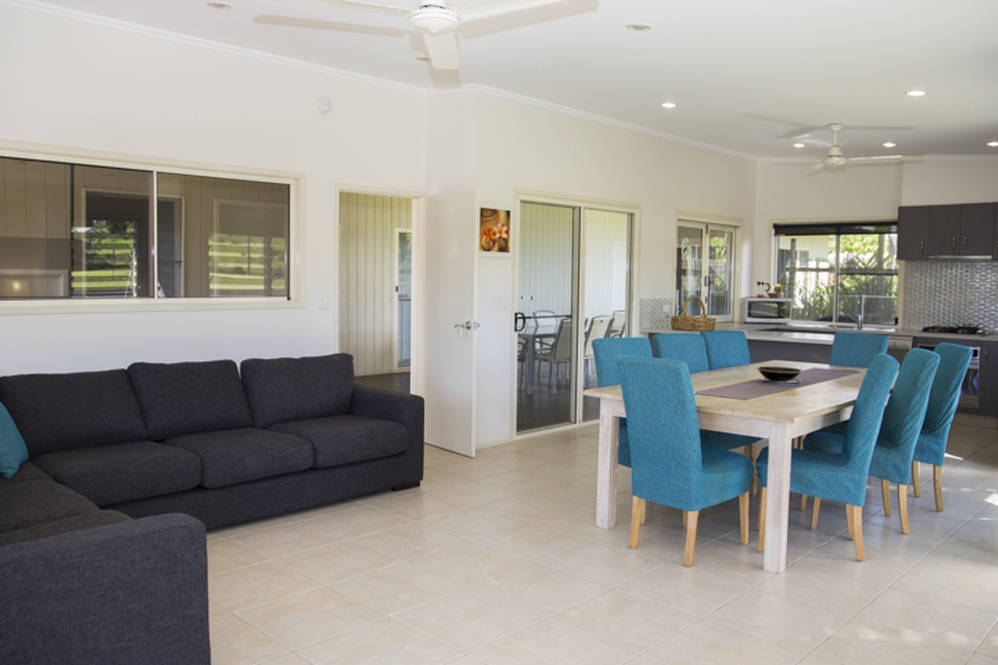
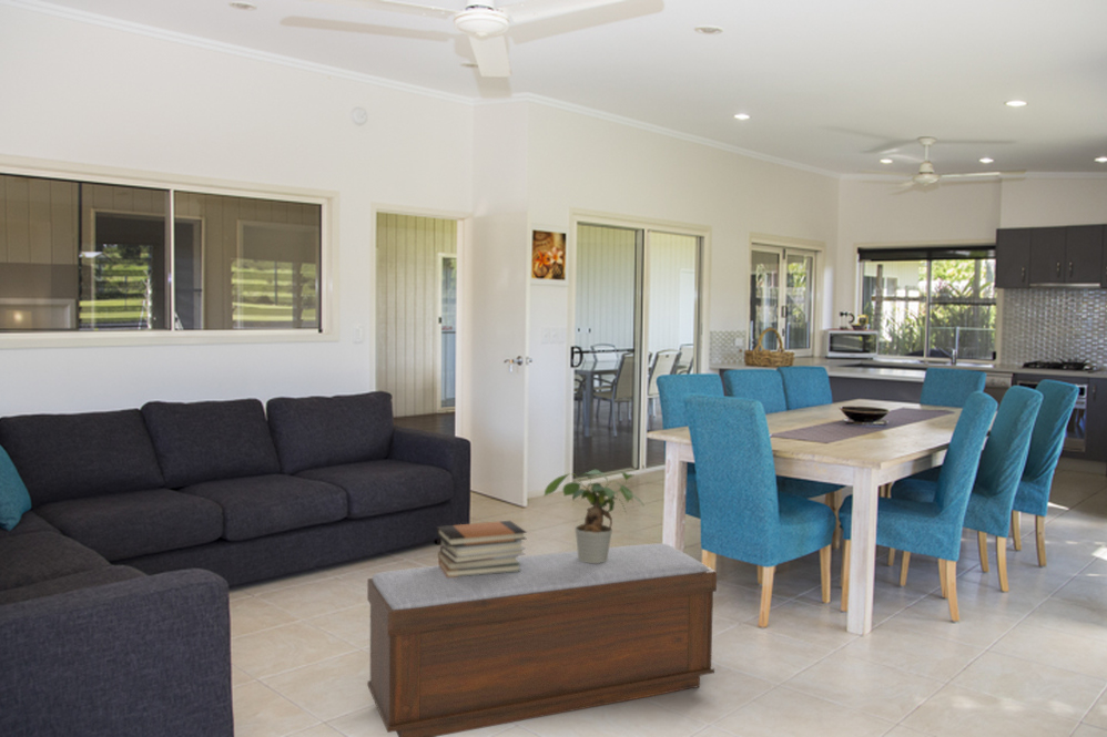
+ potted plant (602, 512)
+ bench (545, 628)
+ book stack (480, 547)
